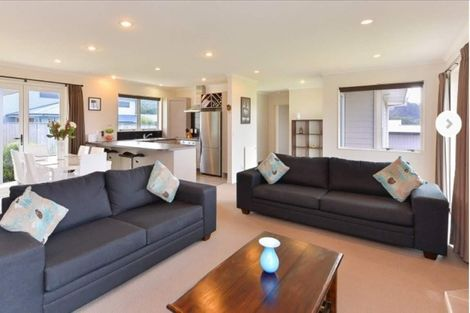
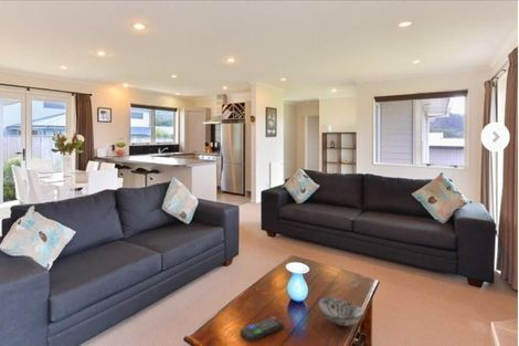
+ remote control (262, 327)
+ decorative bowl (340, 313)
